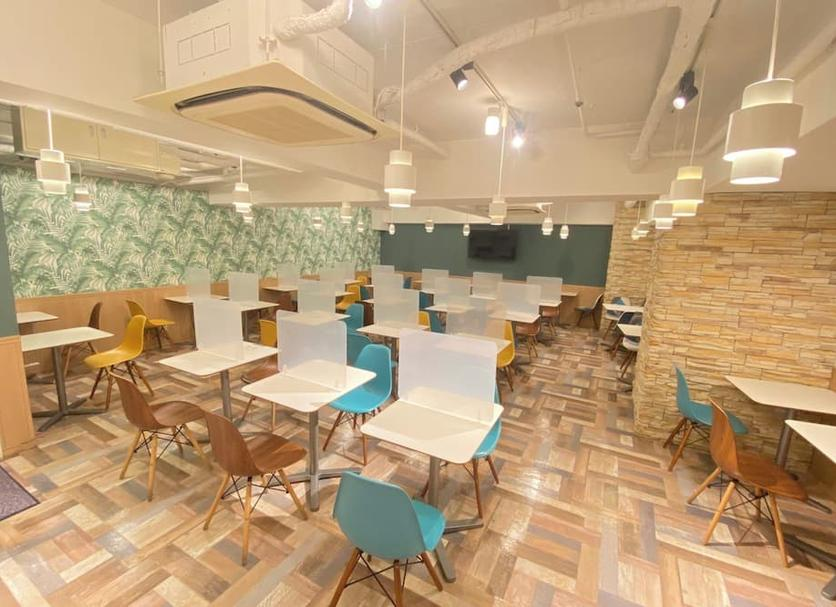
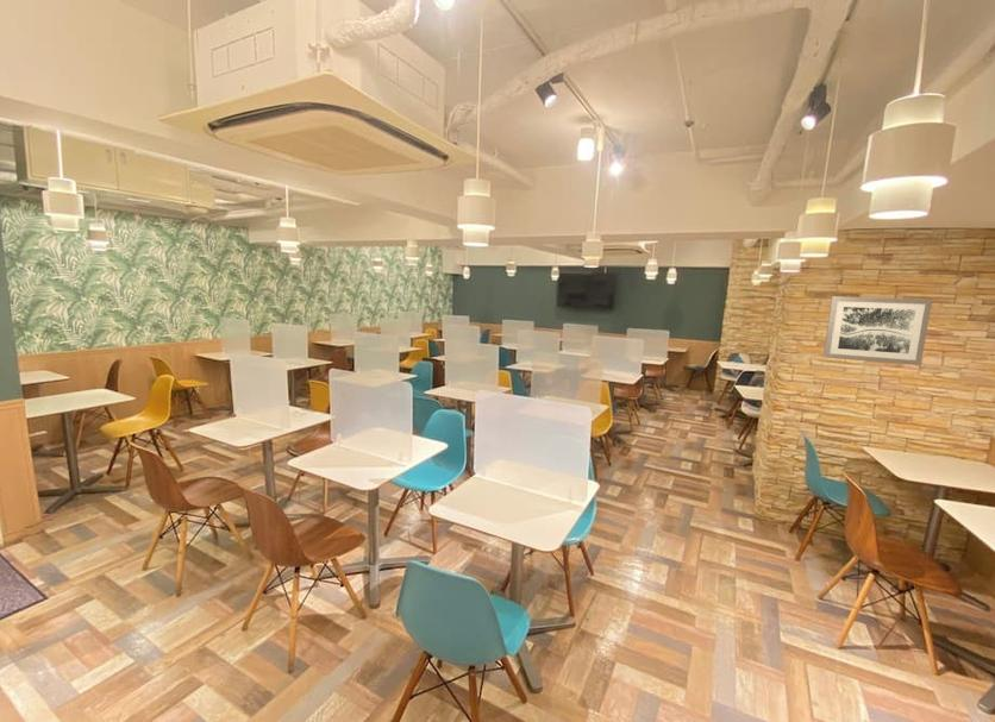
+ wall art (875, 329)
